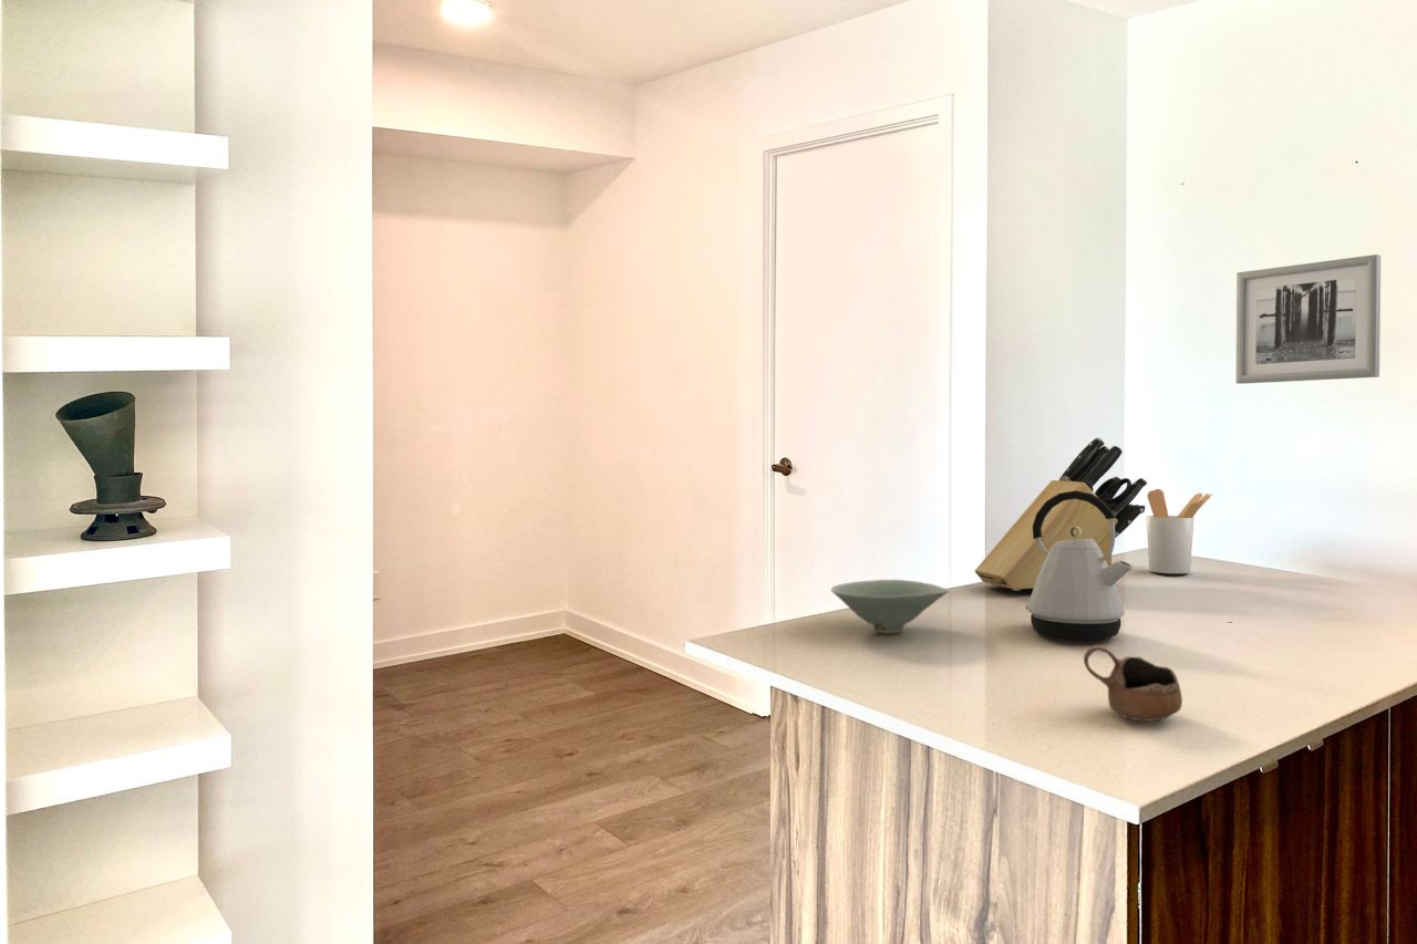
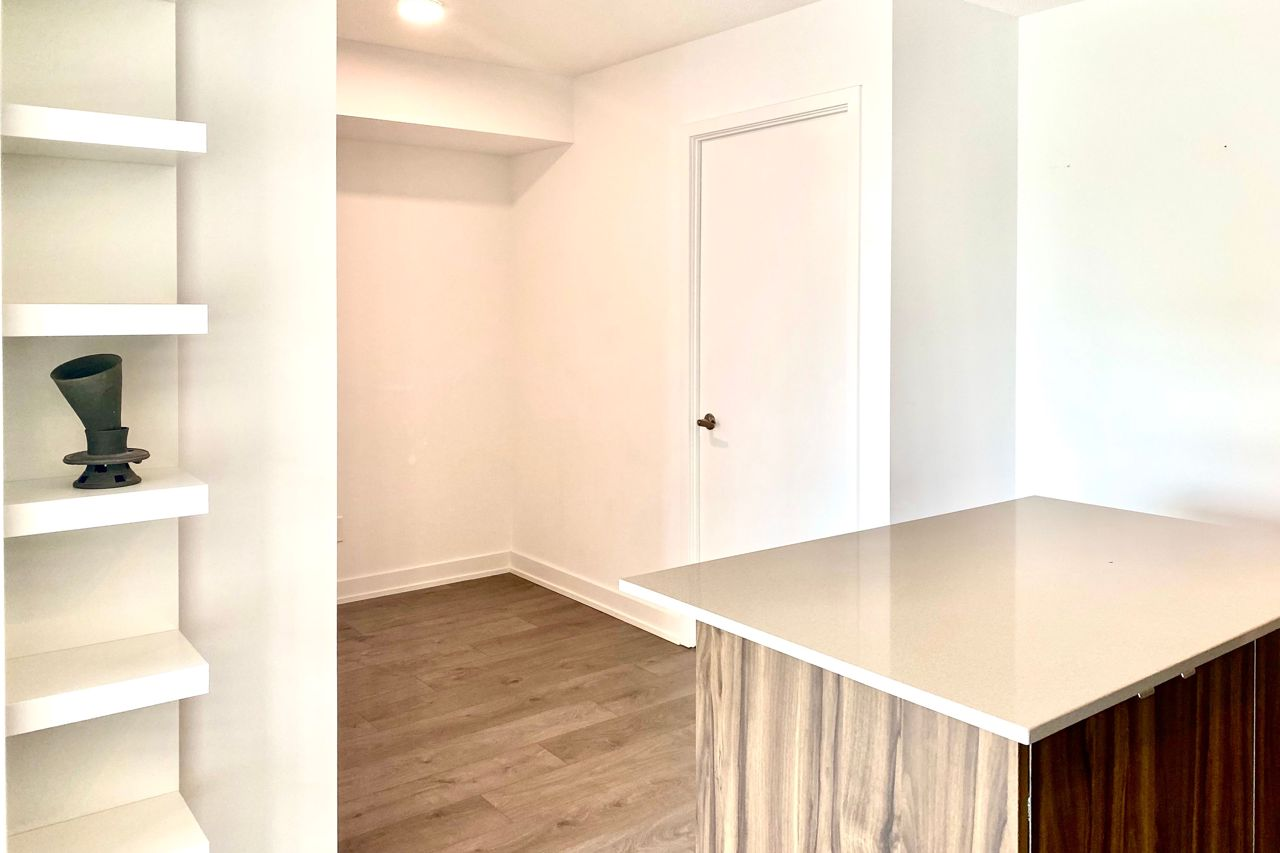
- bowl (889, 609)
- utensil holder (1179, 530)
- kettle (1077, 562)
- cup (1134, 681)
- wall art (1304, 322)
- knife block (1062, 511)
